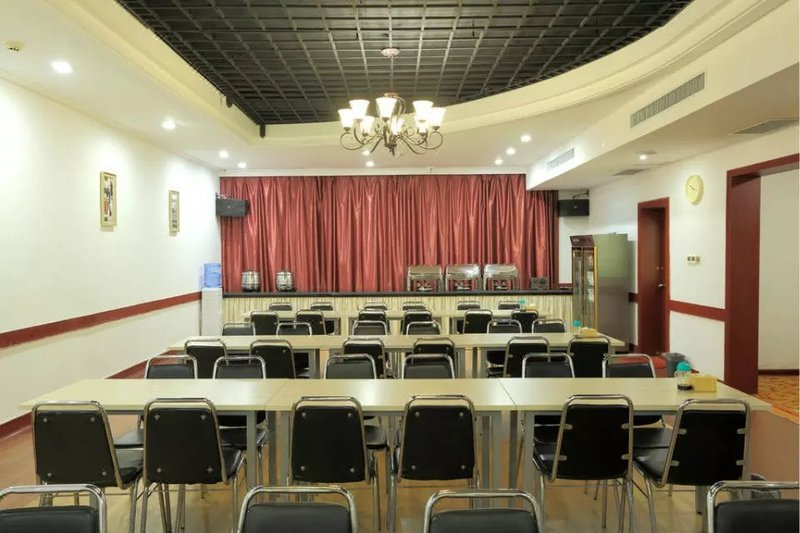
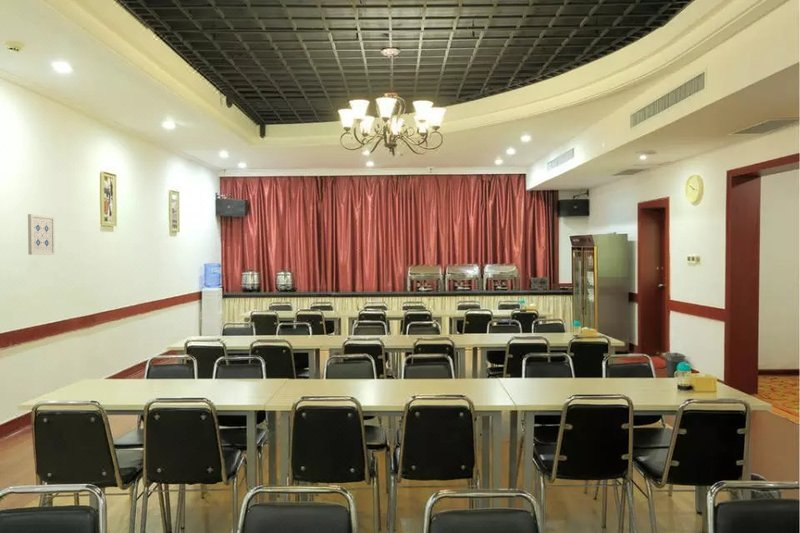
+ wall art (41, 235)
